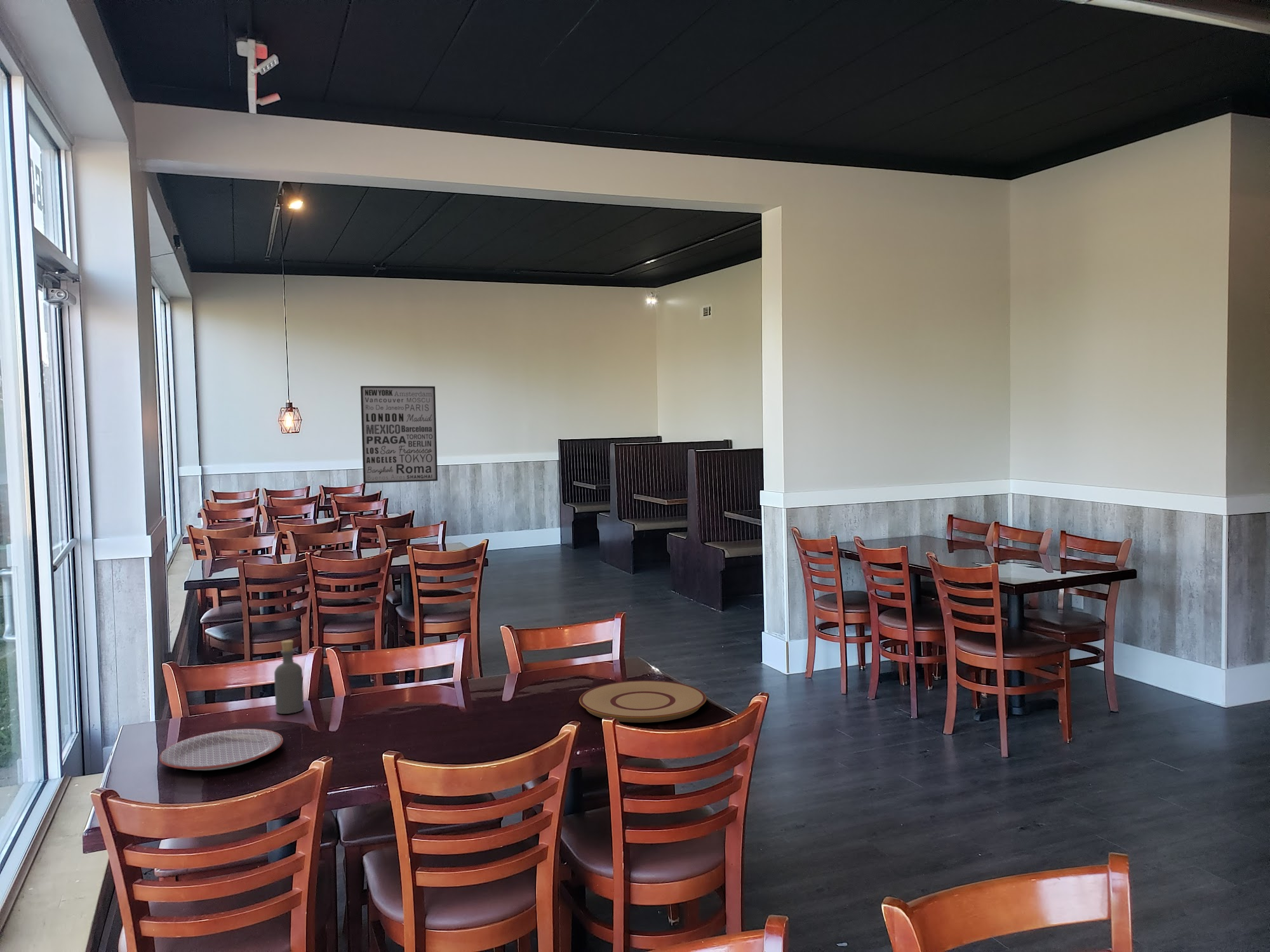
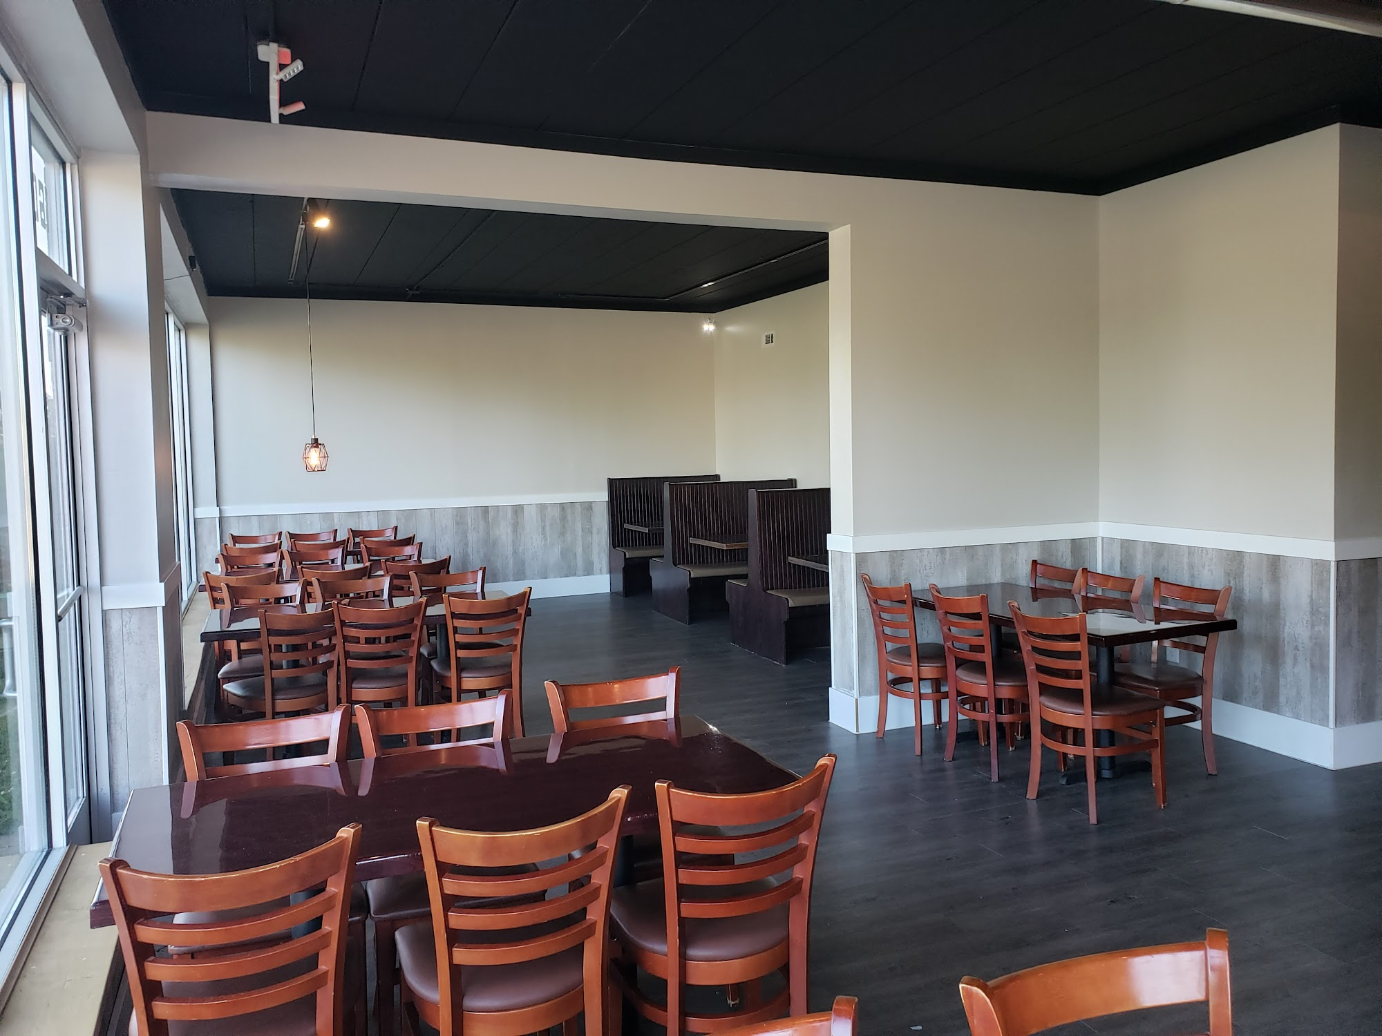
- plate (643, 701)
- wall art (399, 434)
- bottle (288, 675)
- plate (223, 751)
